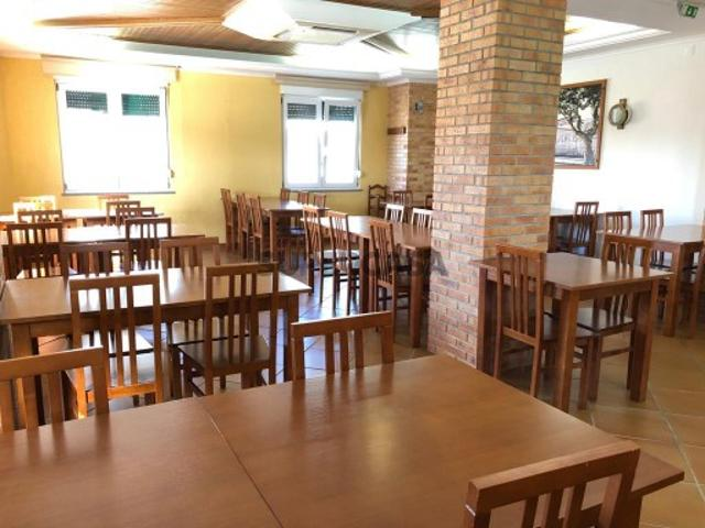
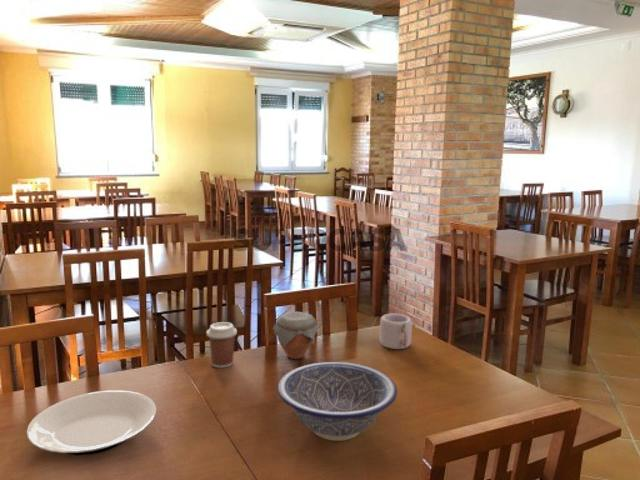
+ plate (94, 425)
+ jar (295, 335)
+ mug (399, 331)
+ coffee cup (222, 344)
+ decorative bowl (336, 406)
